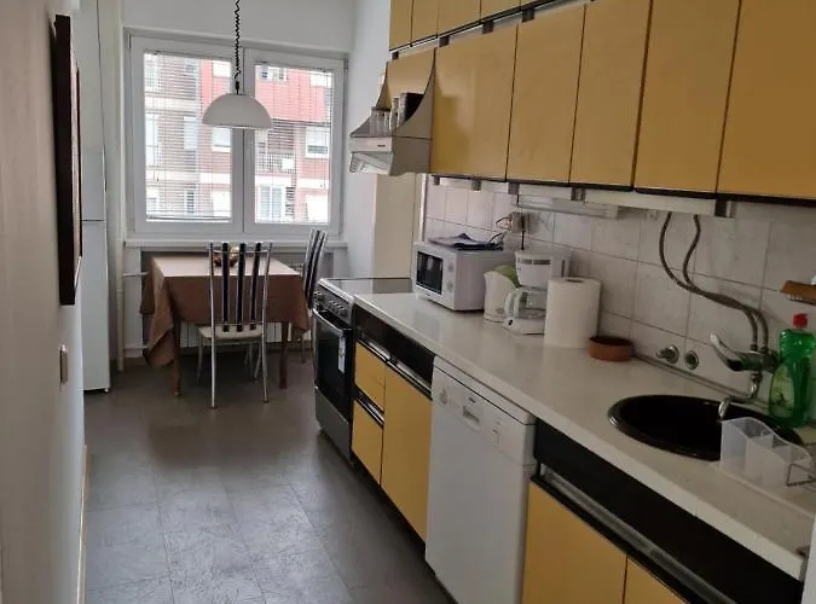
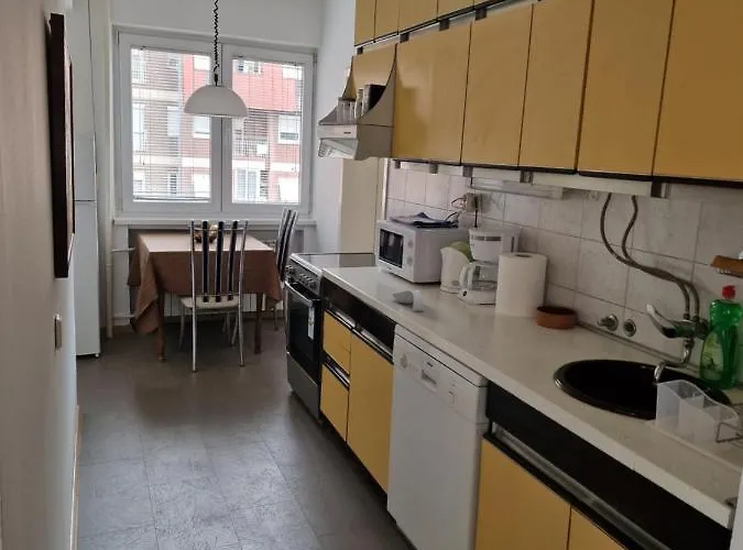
+ spoon rest (409, 296)
